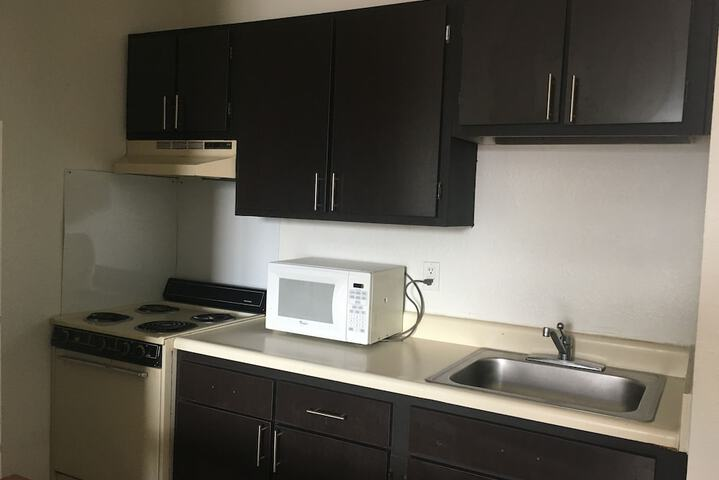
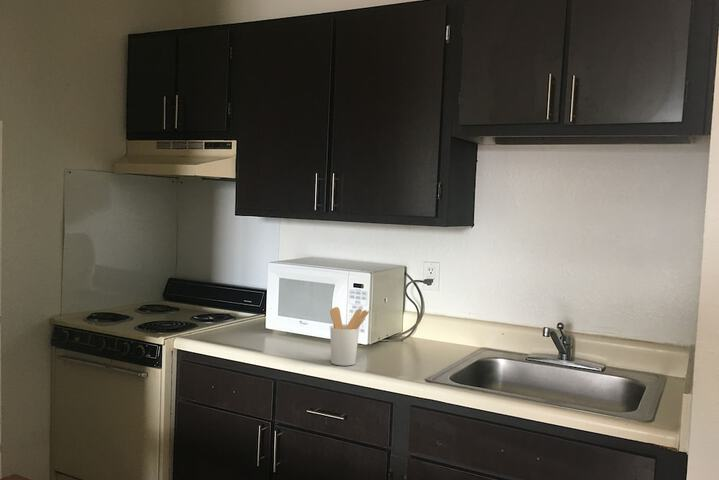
+ utensil holder (349, 335)
